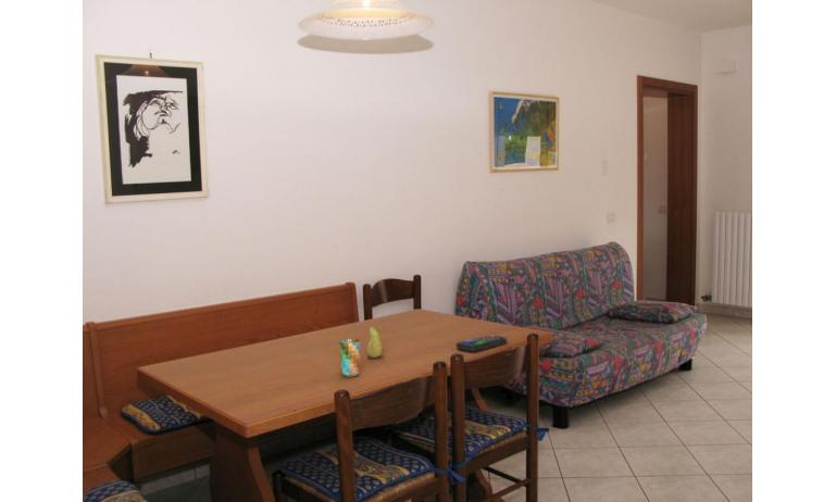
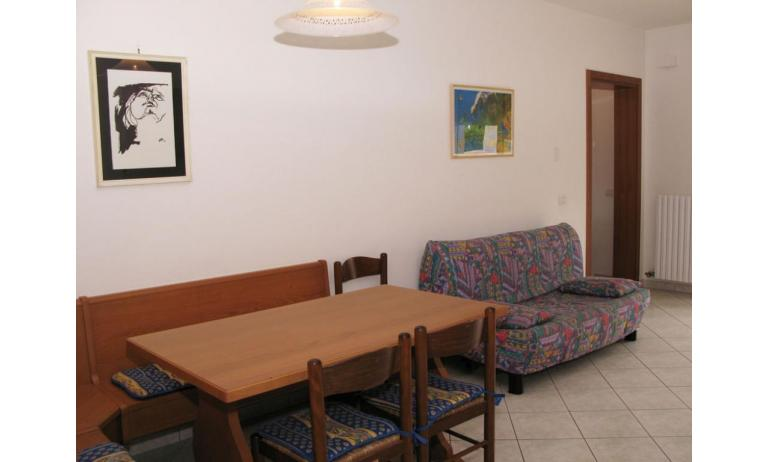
- cup (350, 357)
- remote control (482, 342)
- fruit (375, 341)
